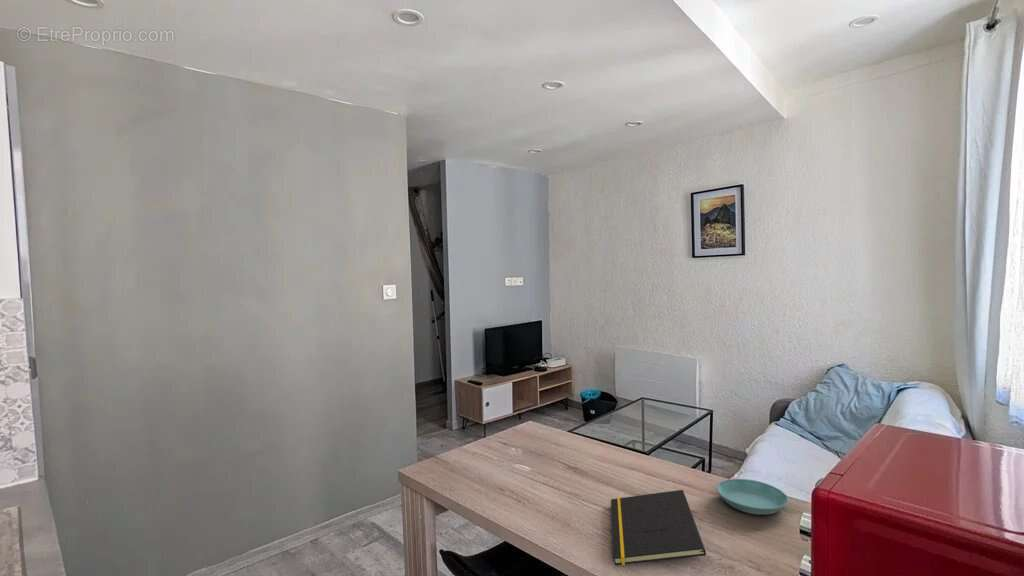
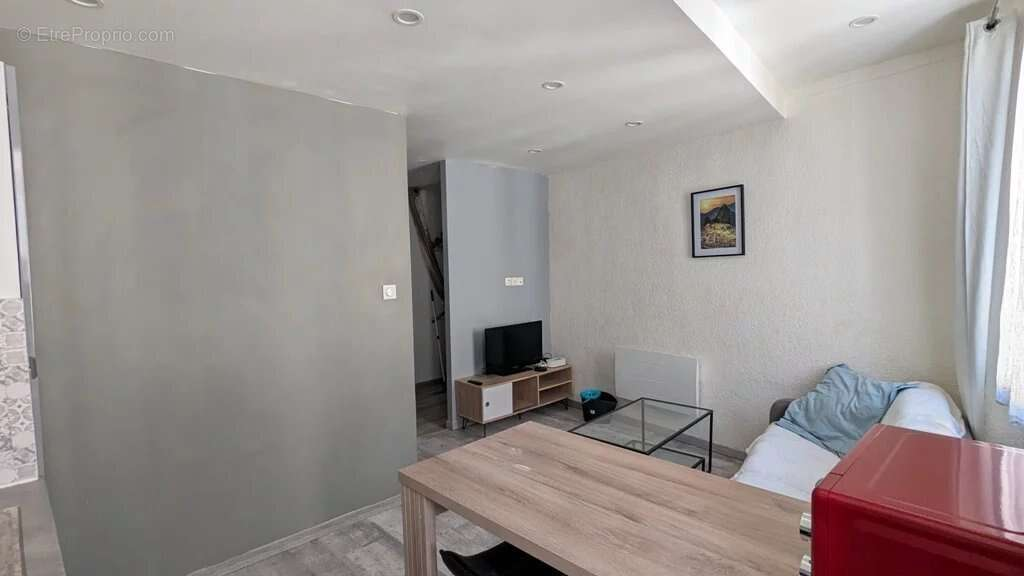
- saucer (751, 497)
- notepad (652, 523)
